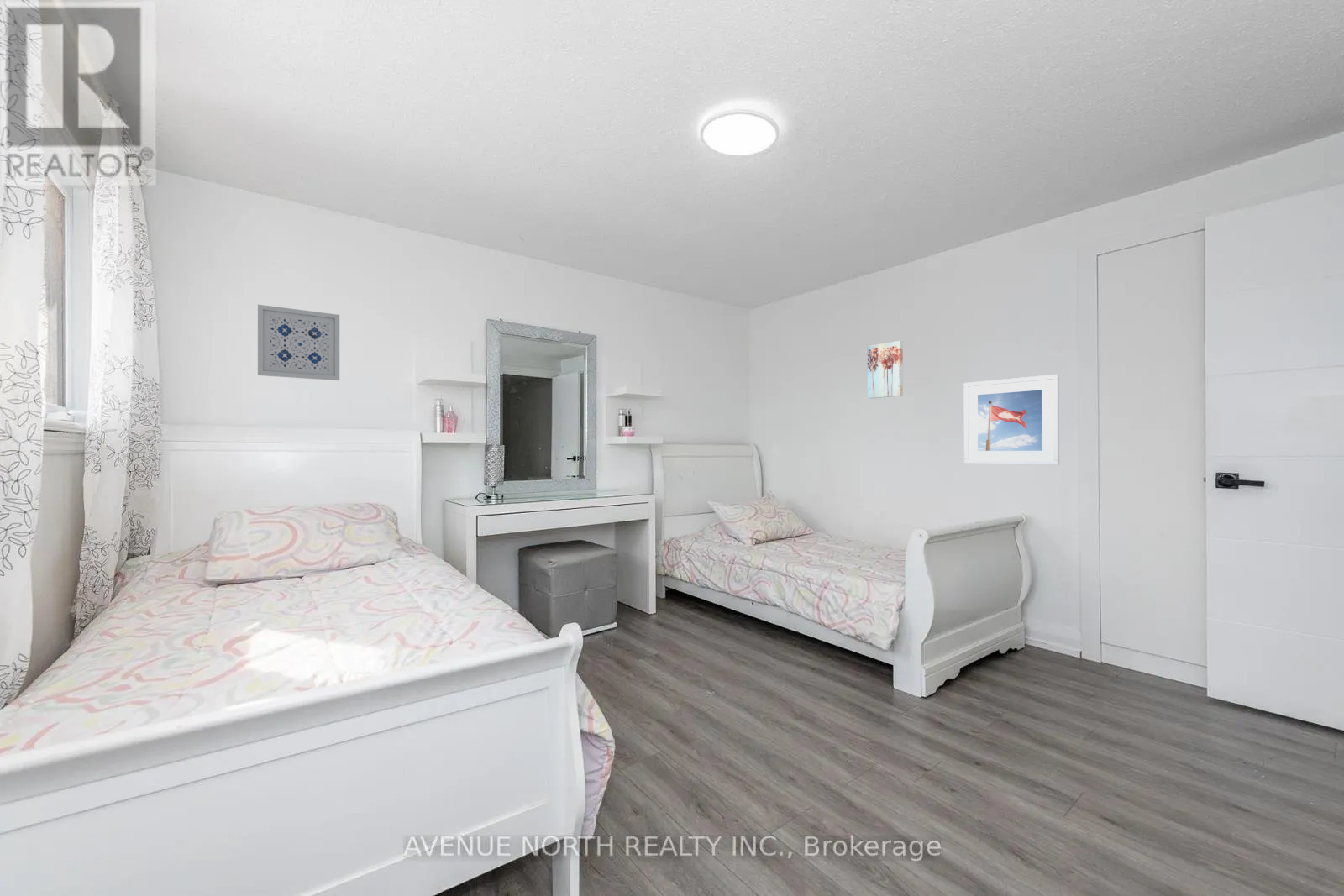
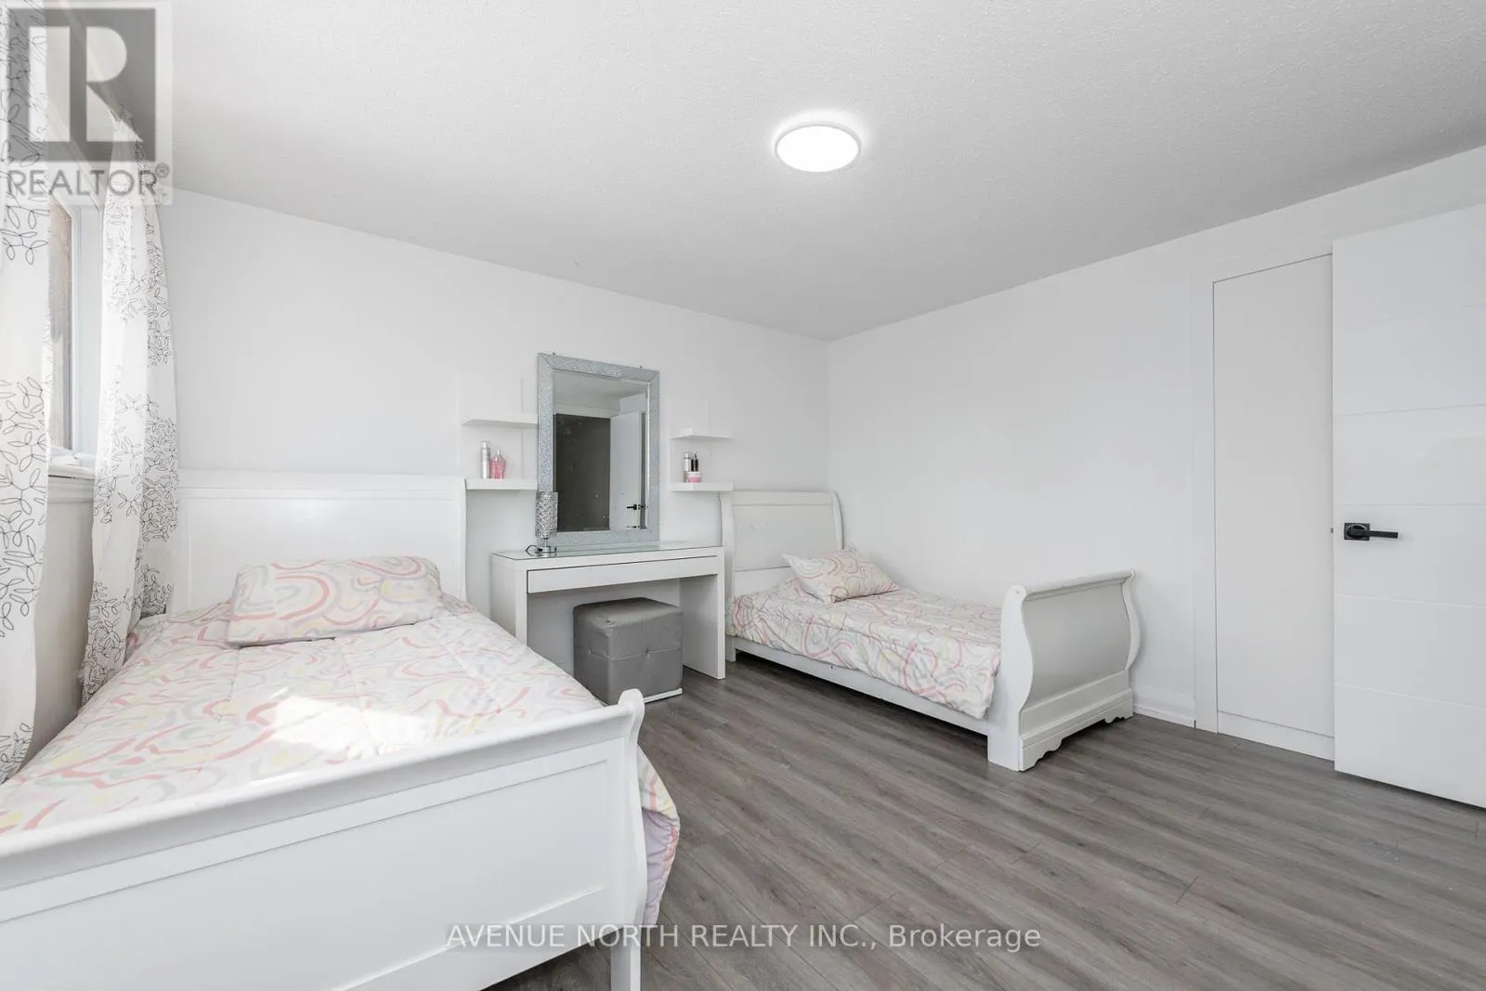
- wall art (885, 370)
- wall art (300, 343)
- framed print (1009, 422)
